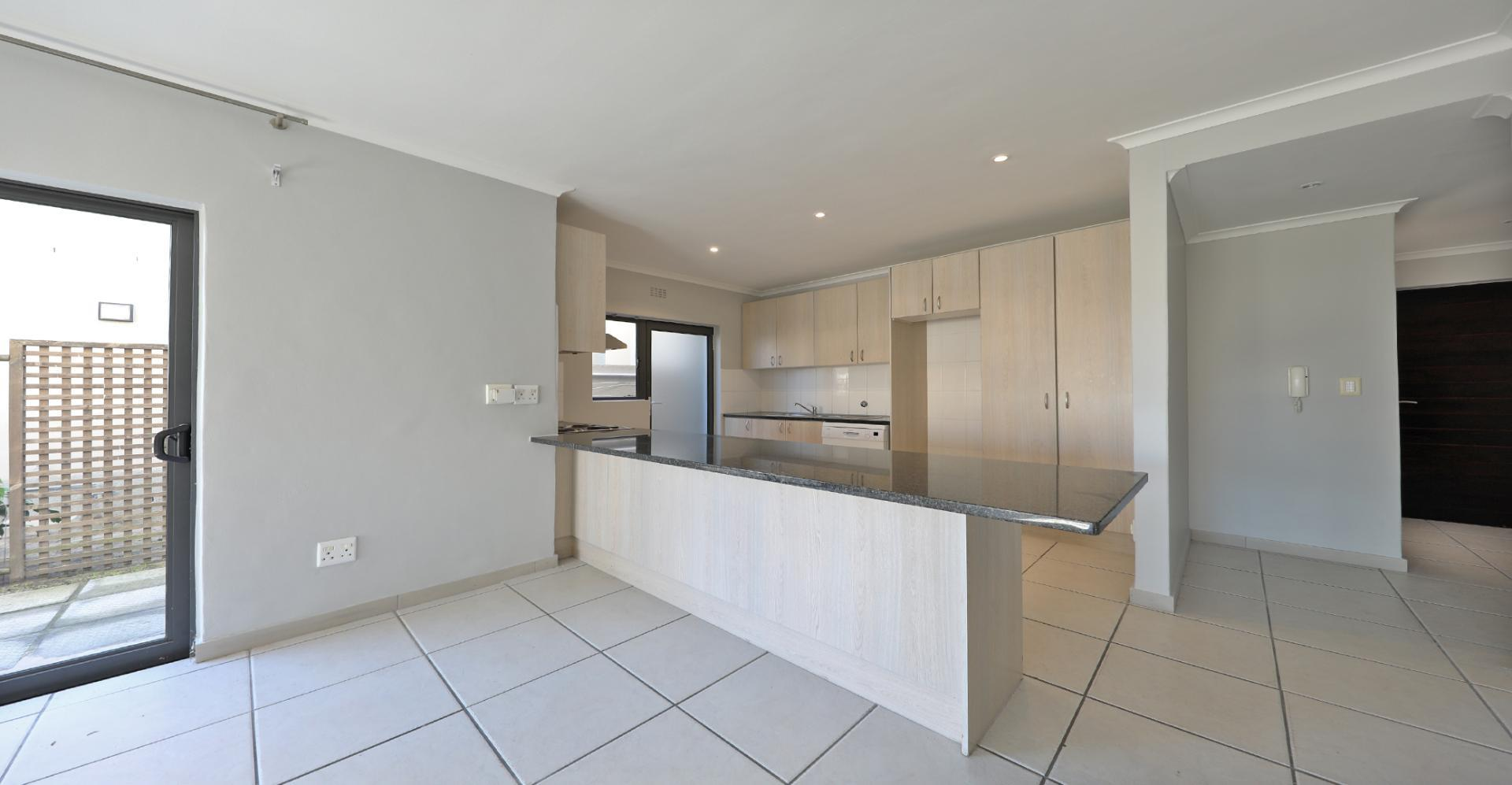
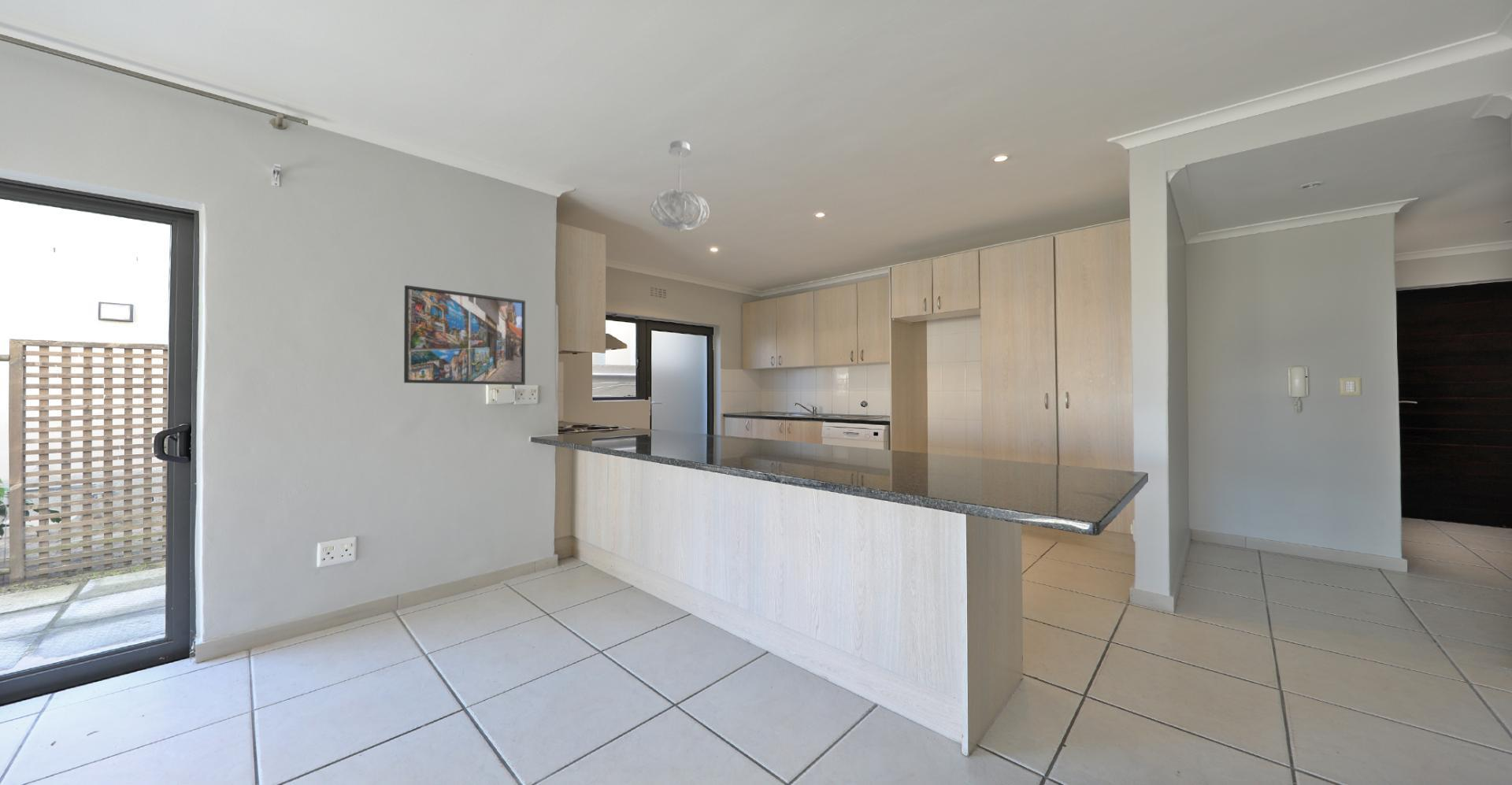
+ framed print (469, 339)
+ pendant light (680, 189)
